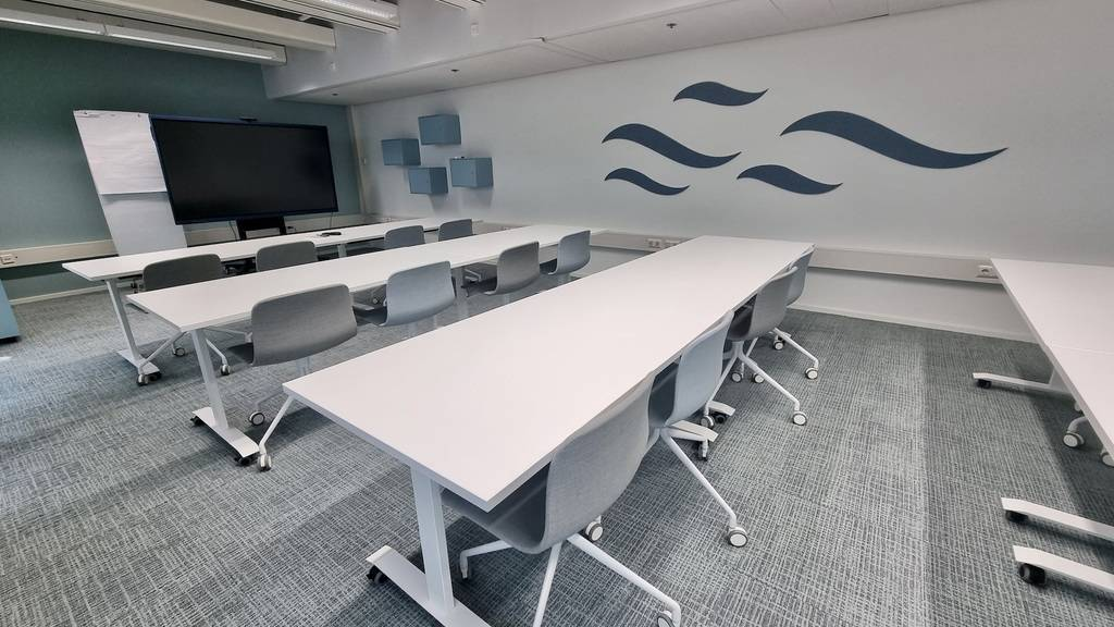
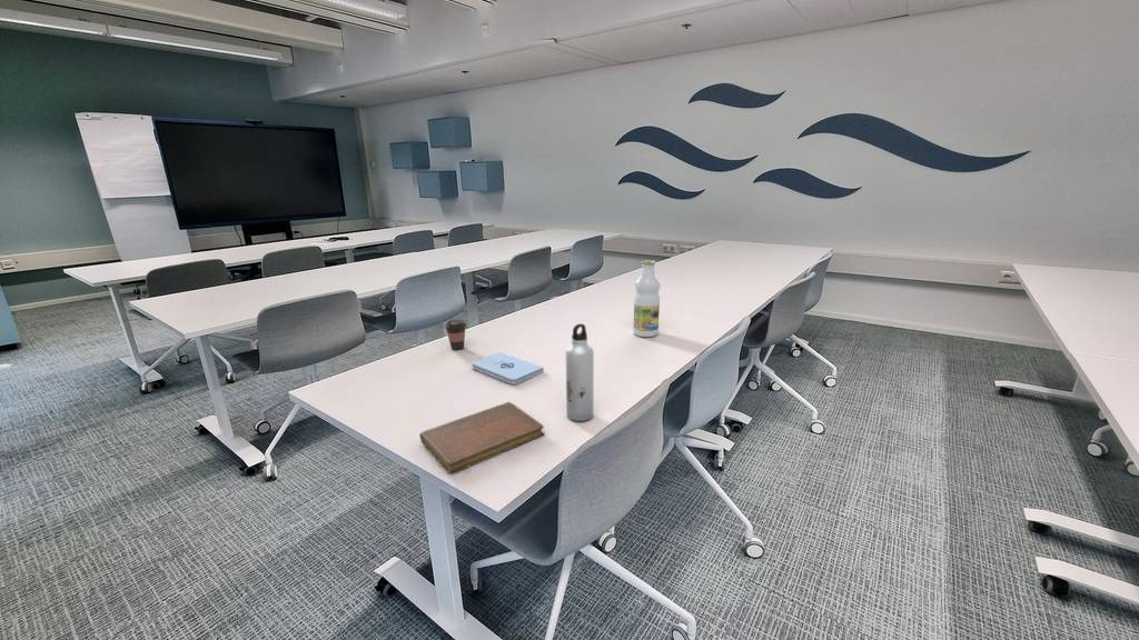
+ notebook (483, 432)
+ notepad (506, 367)
+ water bottle (580, 371)
+ bottle (646, 298)
+ coffee cup (456, 334)
